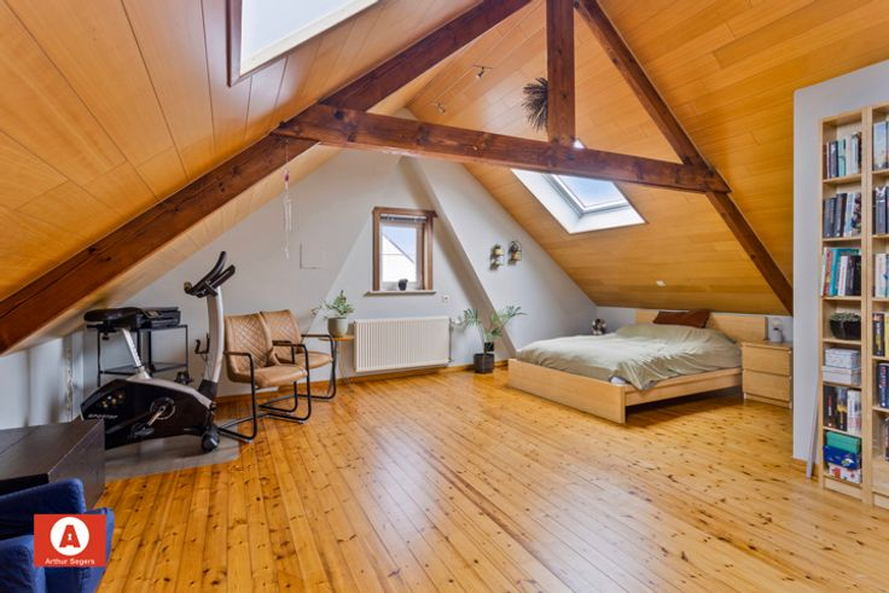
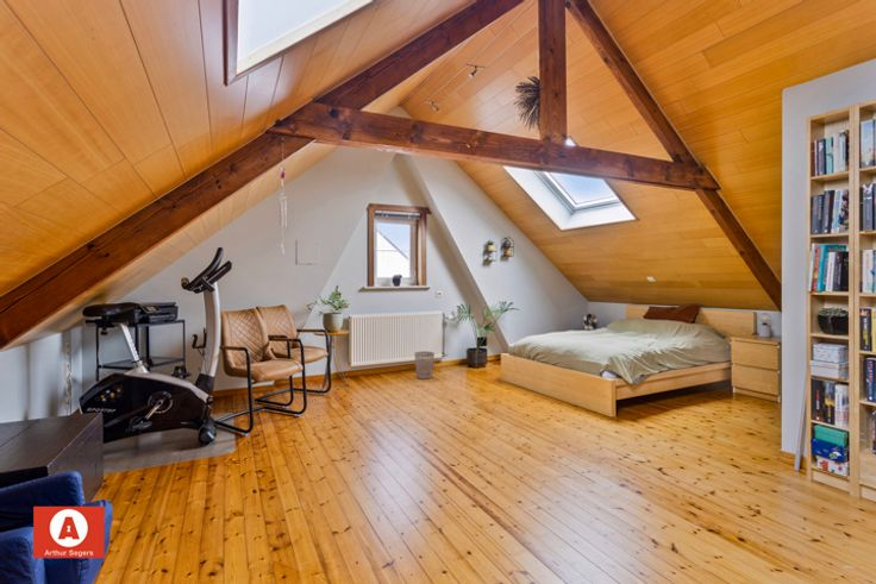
+ wastebasket (424, 364)
